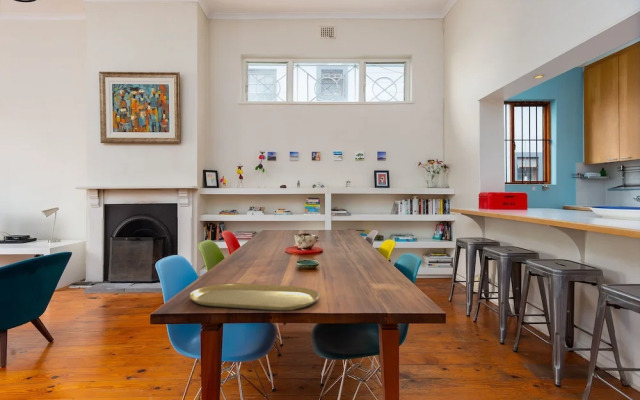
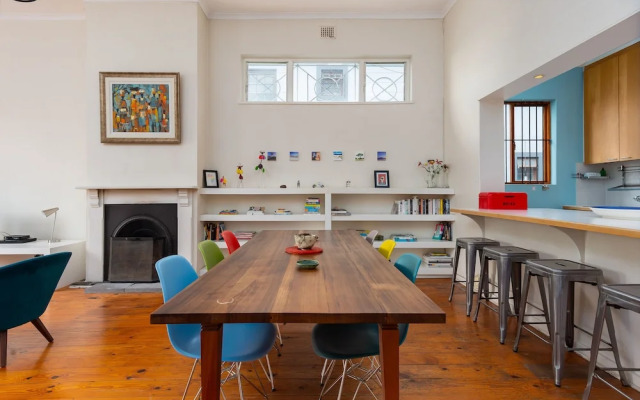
- placemat (254, 296)
